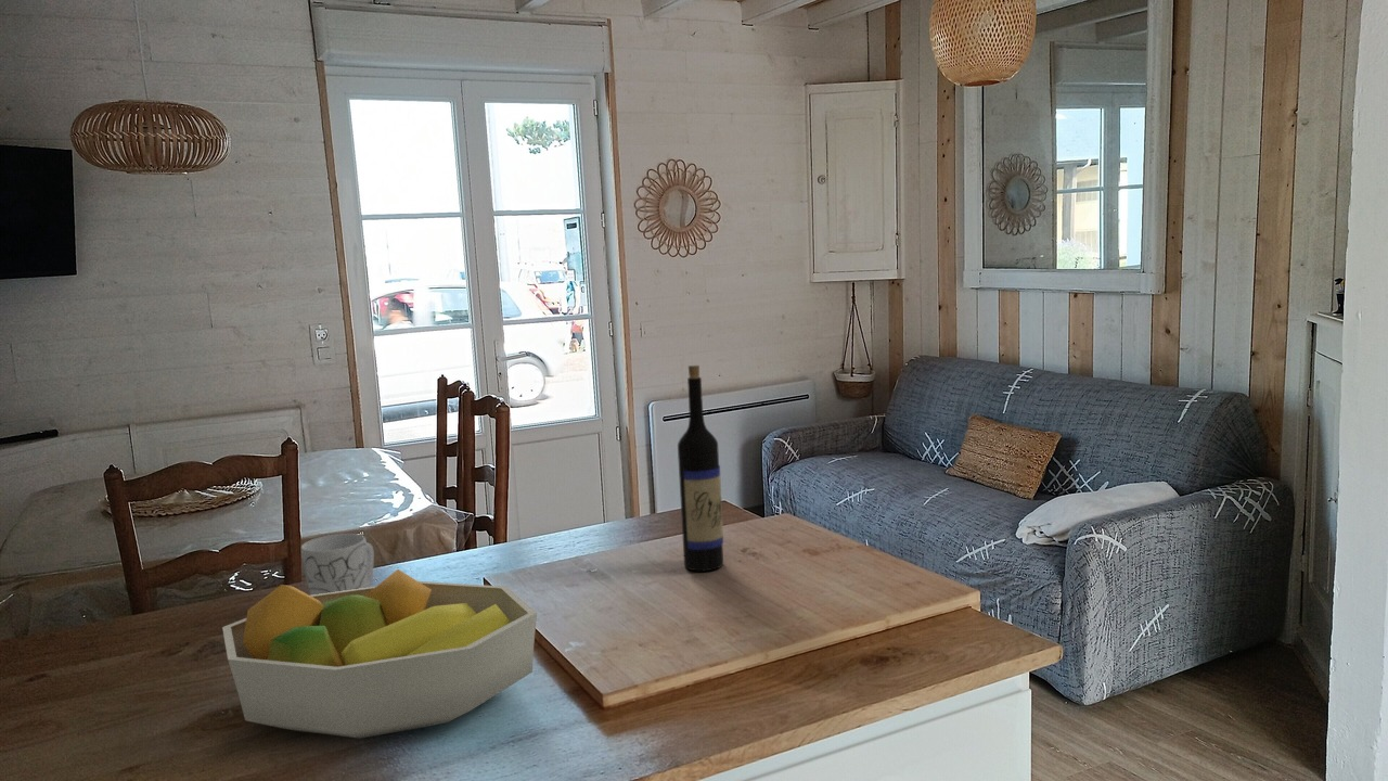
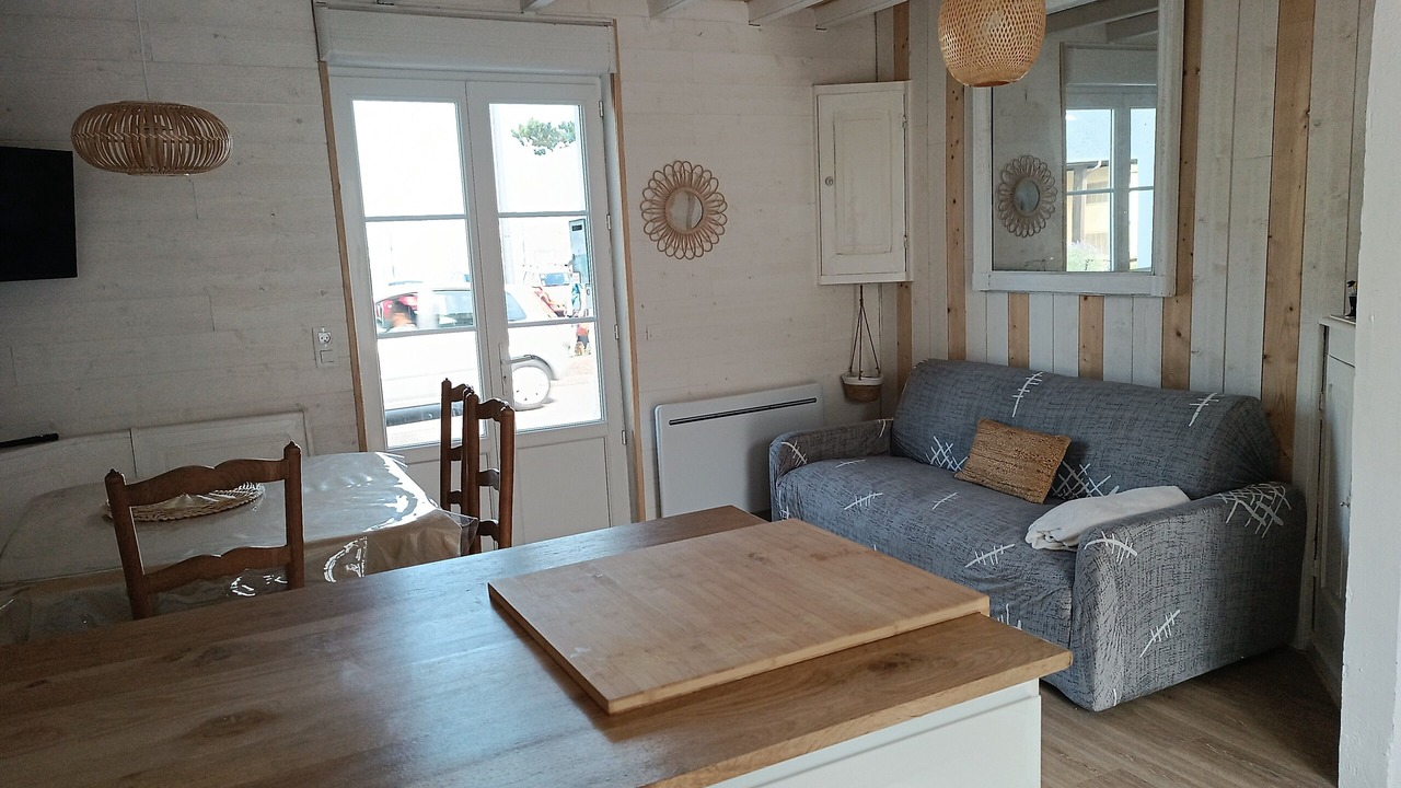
- wine bottle (698, 466)
- fruit bowl (381, 641)
- mug (344, 573)
